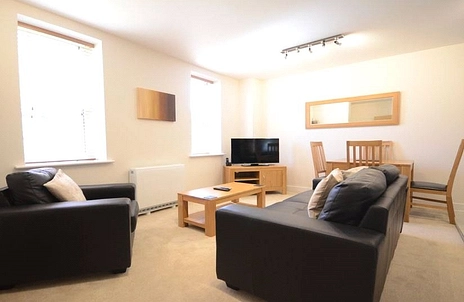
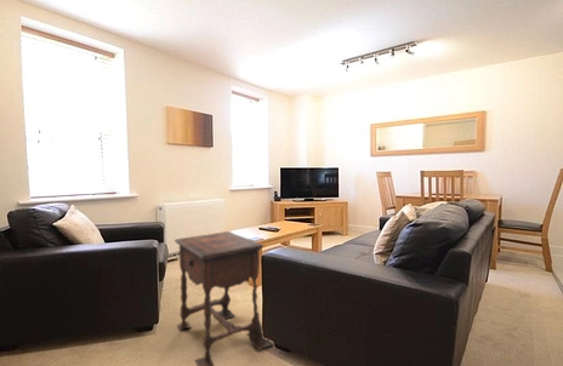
+ side table (220, 287)
